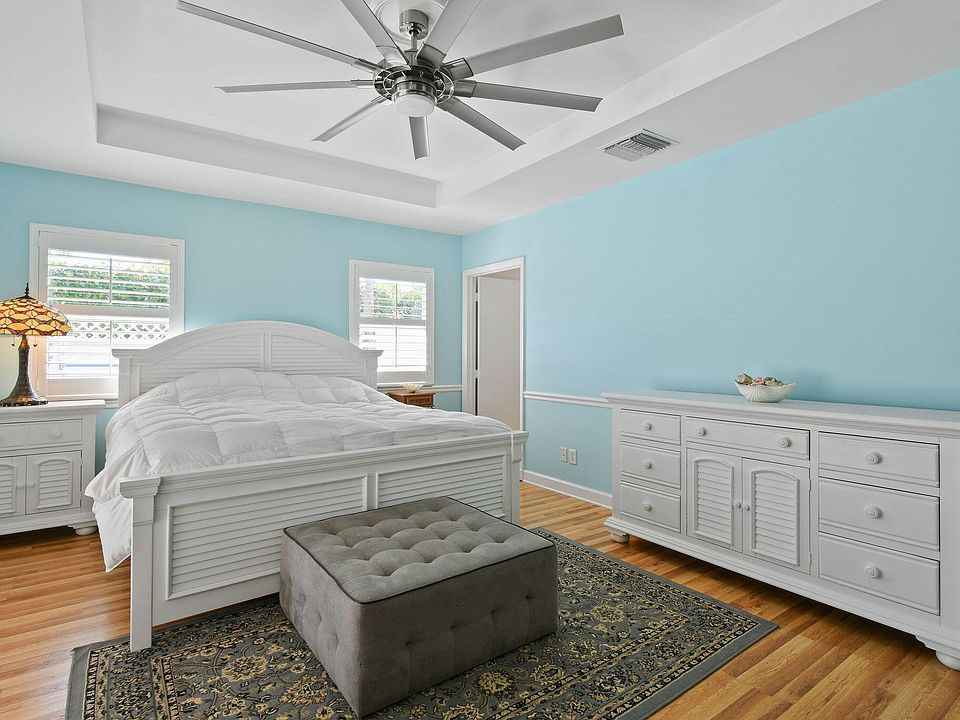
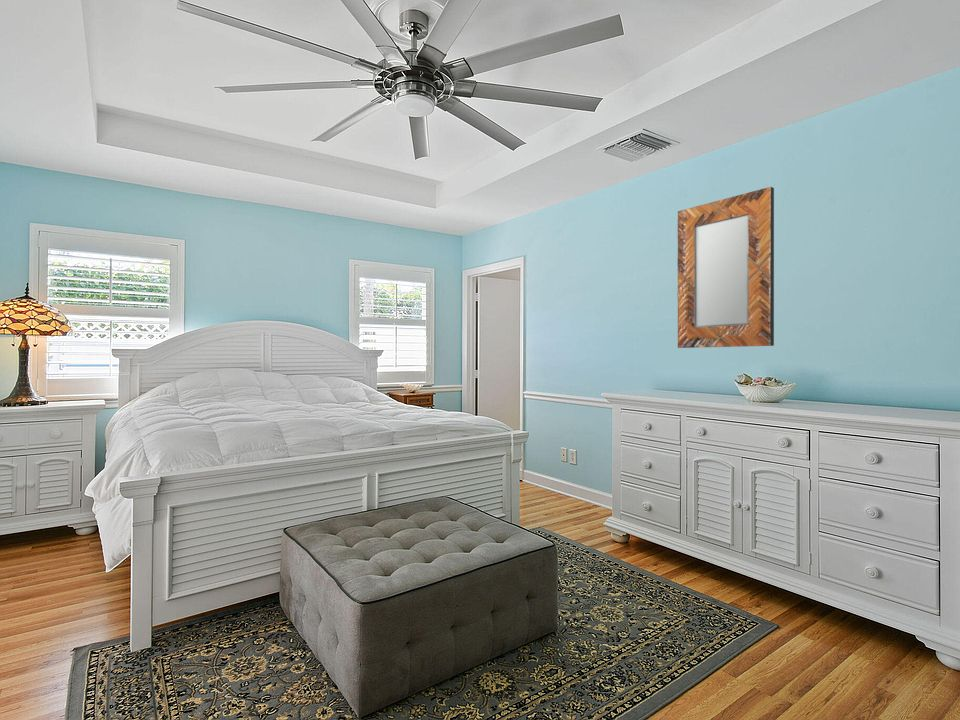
+ home mirror (722, 273)
